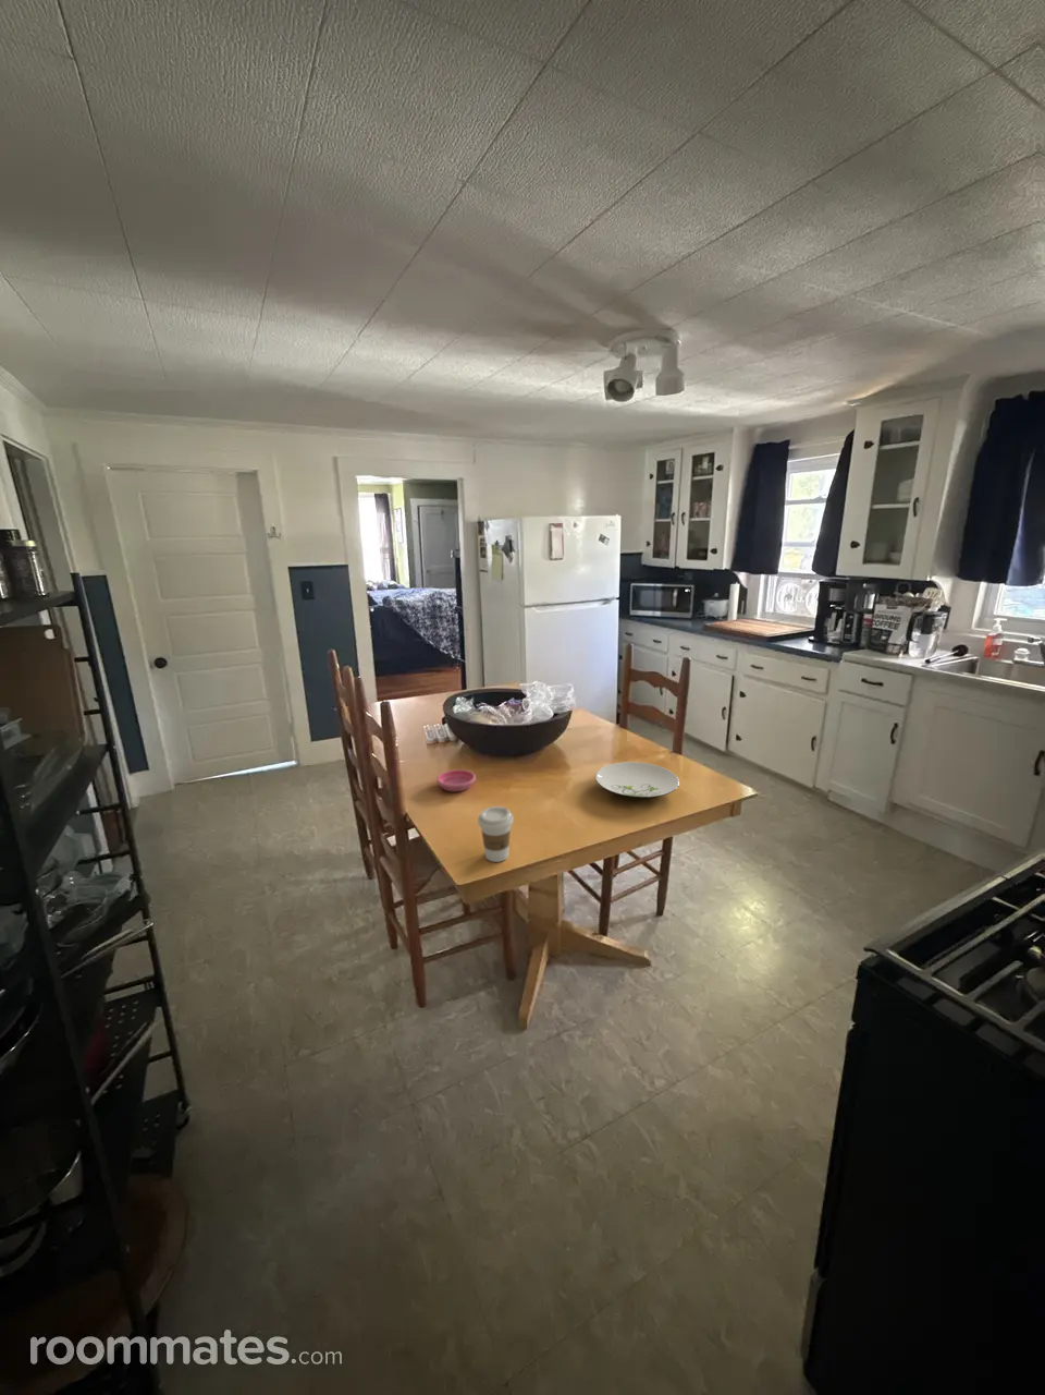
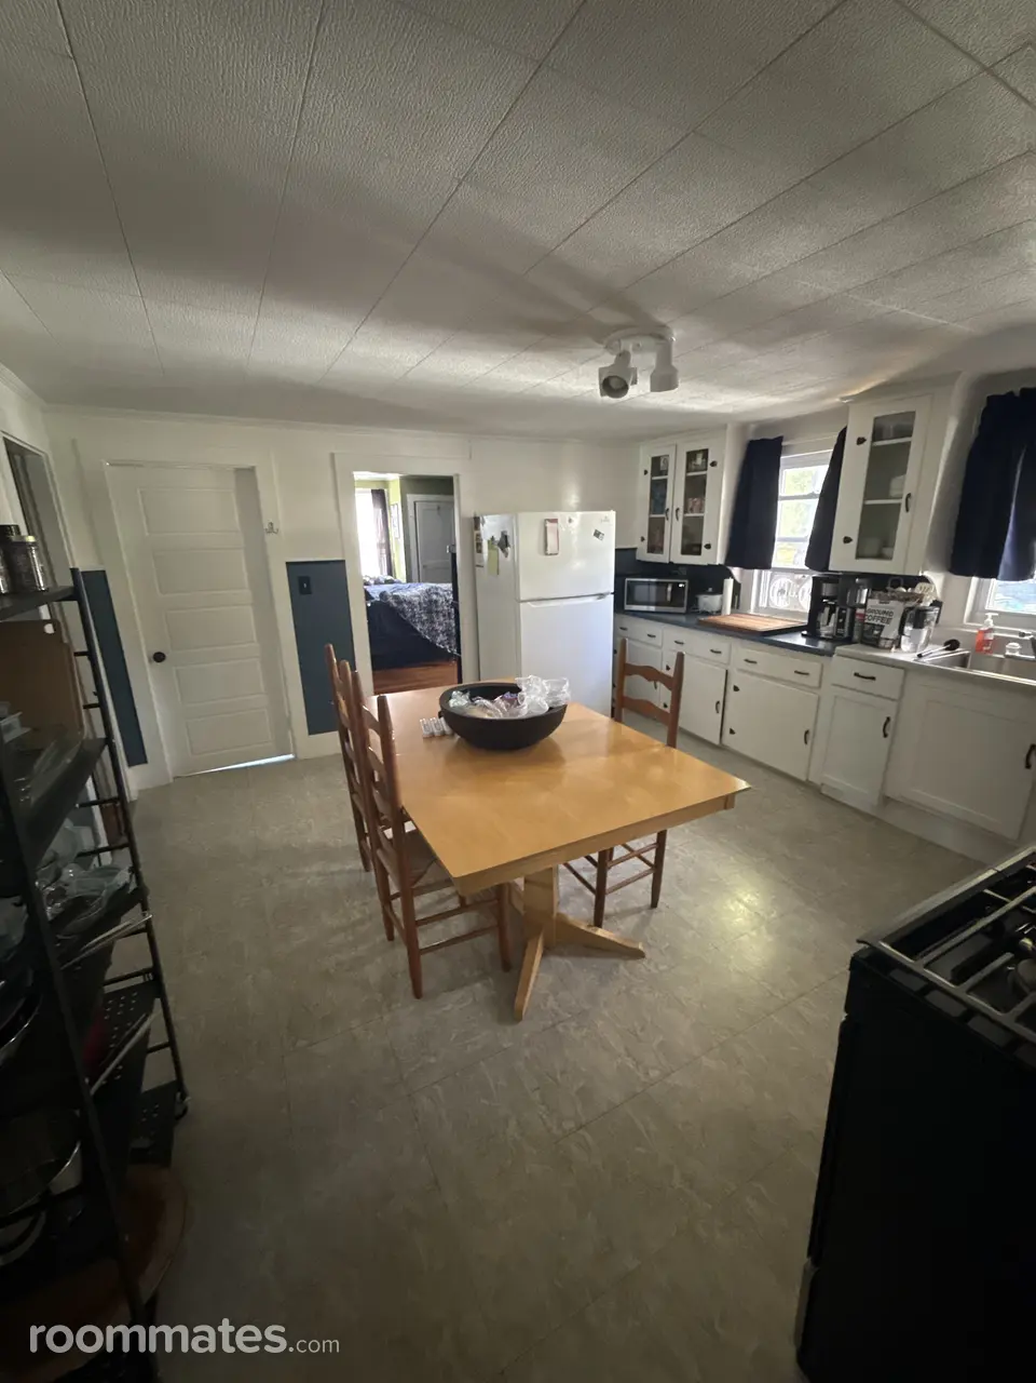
- coffee cup (495, 834)
- plate (636, 782)
- saucer (457, 780)
